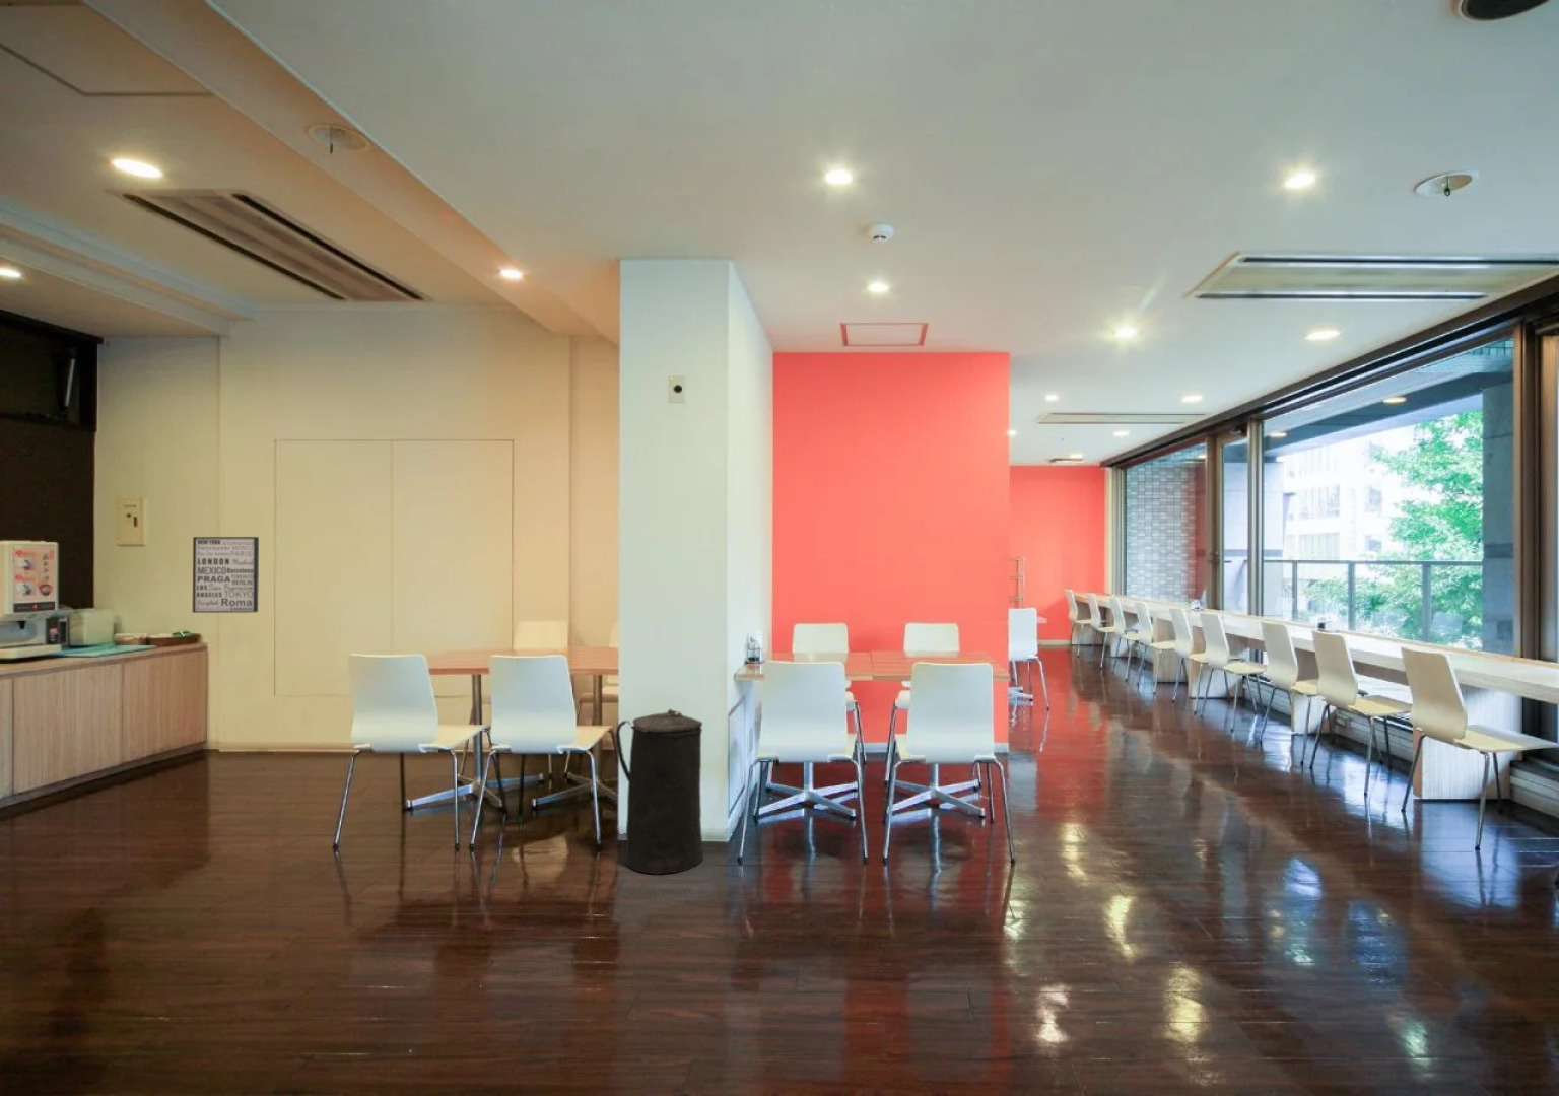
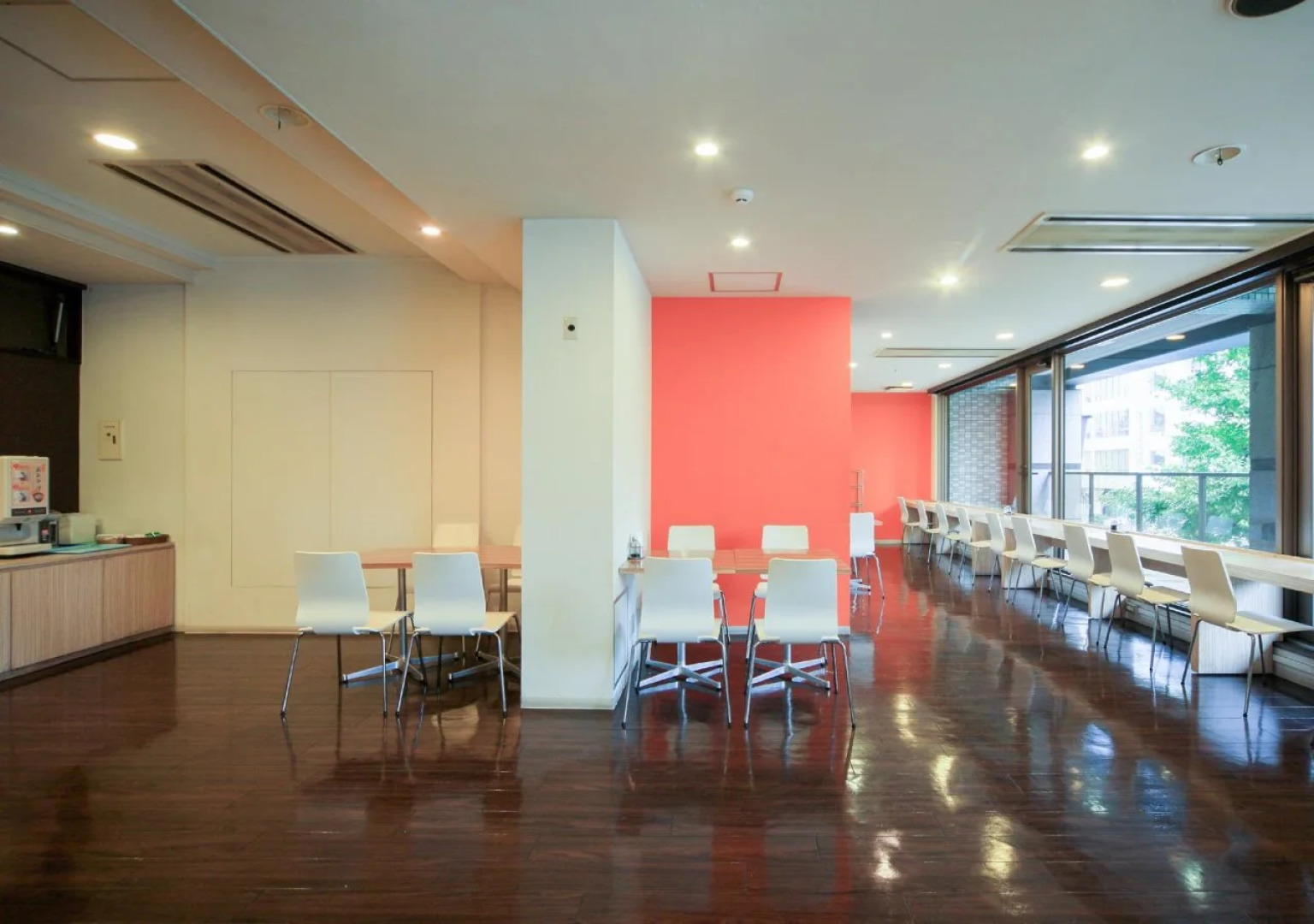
- trash can (657, 783)
- wall art (225, 574)
